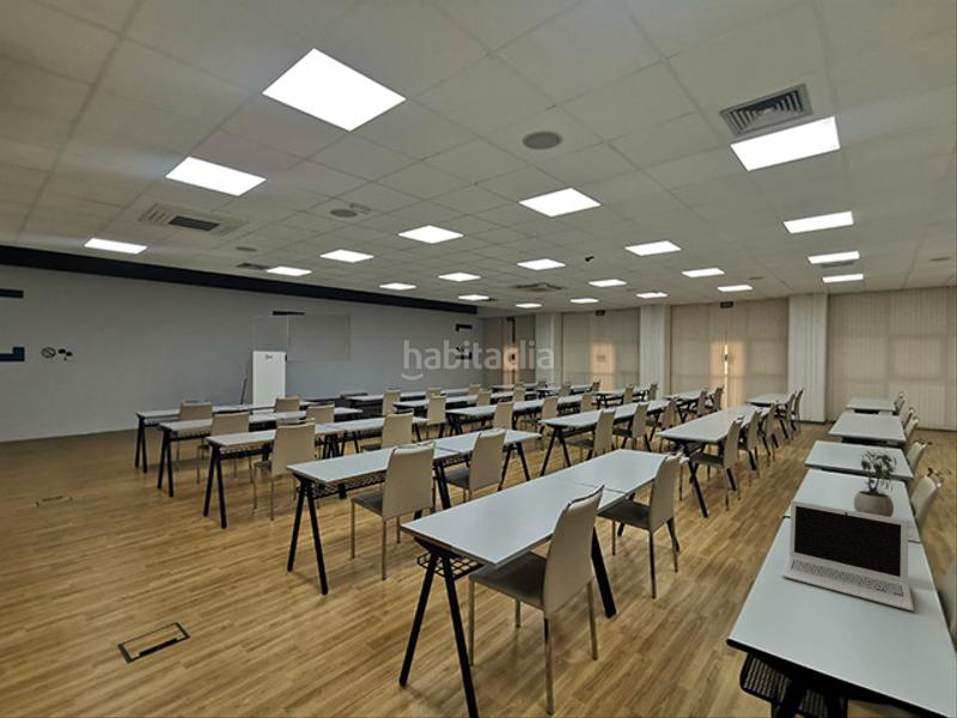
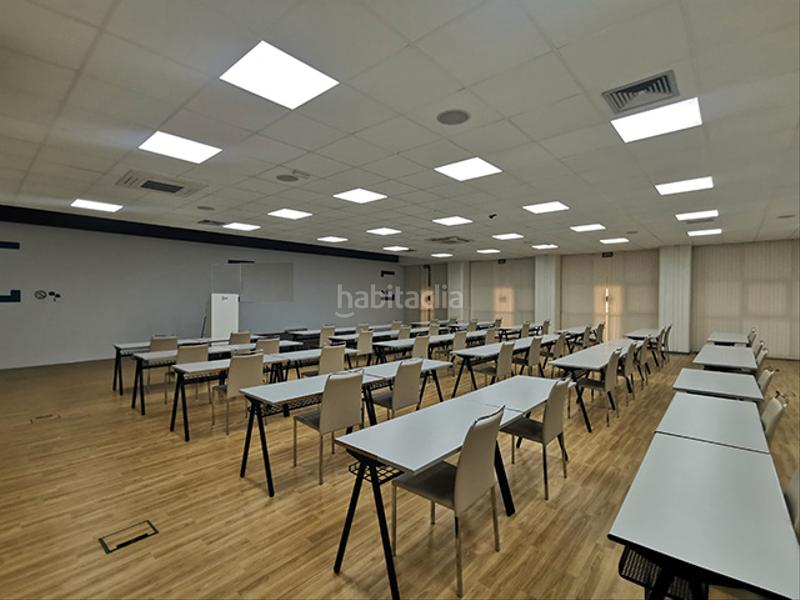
- potted plant (877, 482)
- laptop (845, 548)
